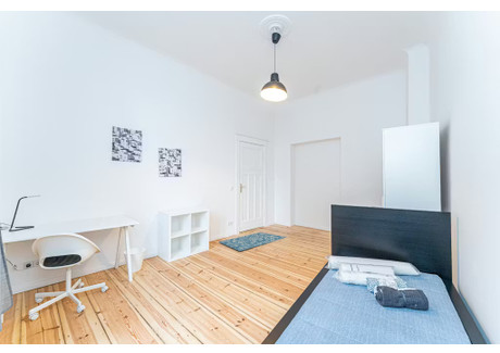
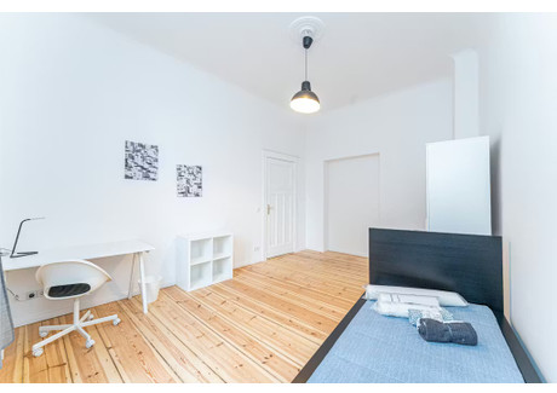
- rug (255, 239)
